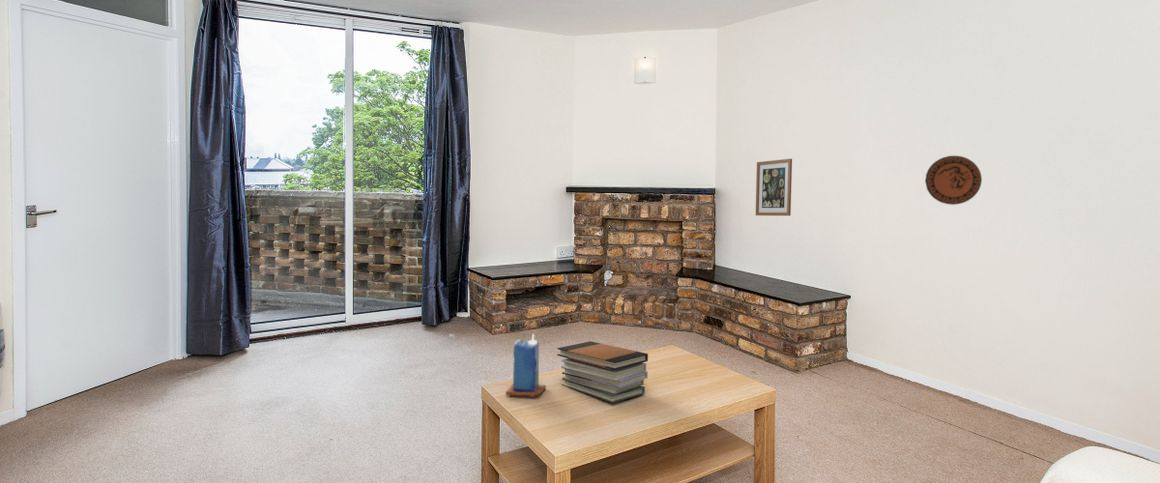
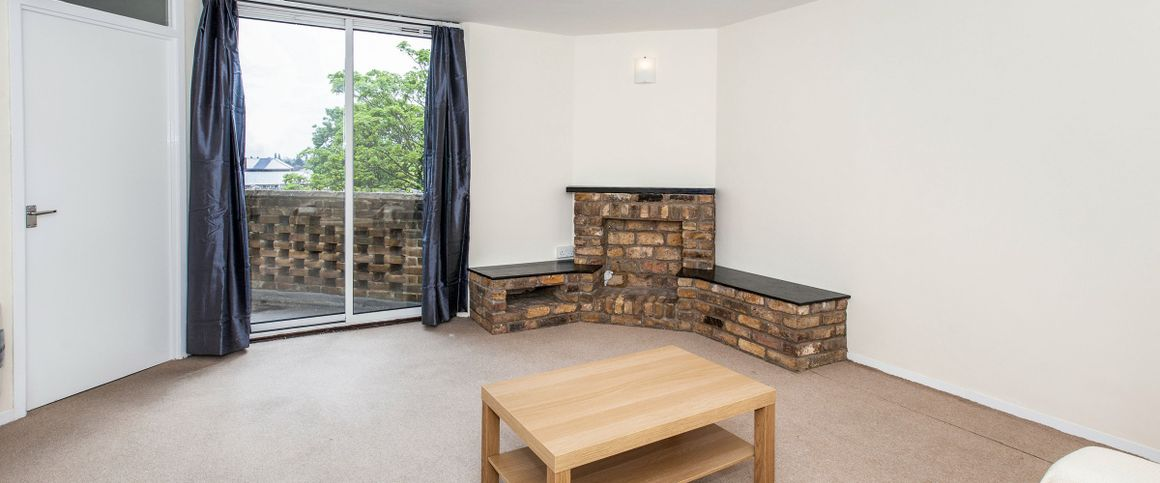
- candle (525, 363)
- book stack (602, 370)
- wall art (773, 188)
- decorative plate (952, 180)
